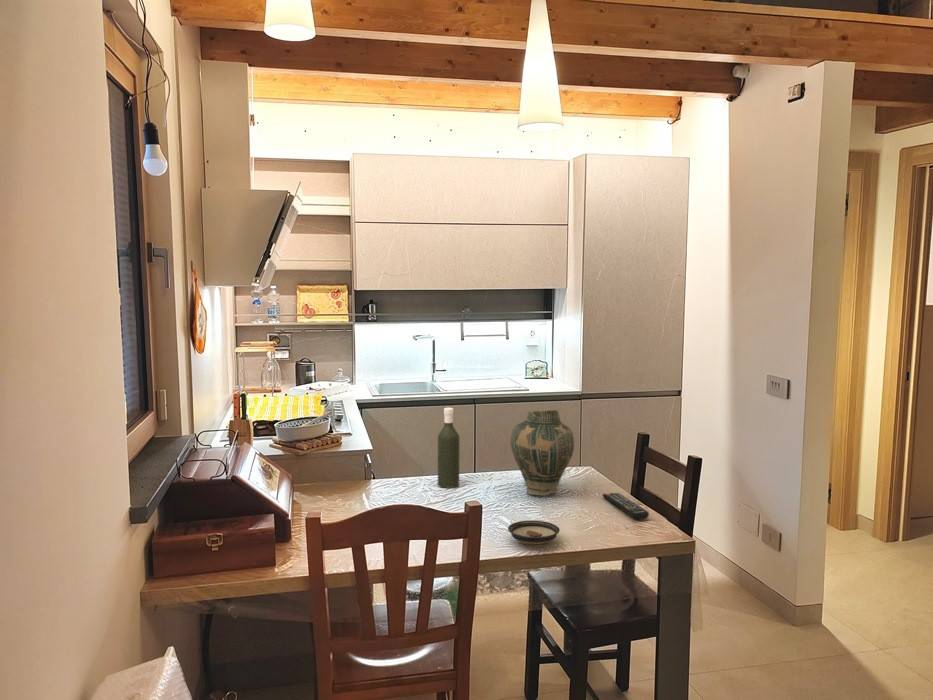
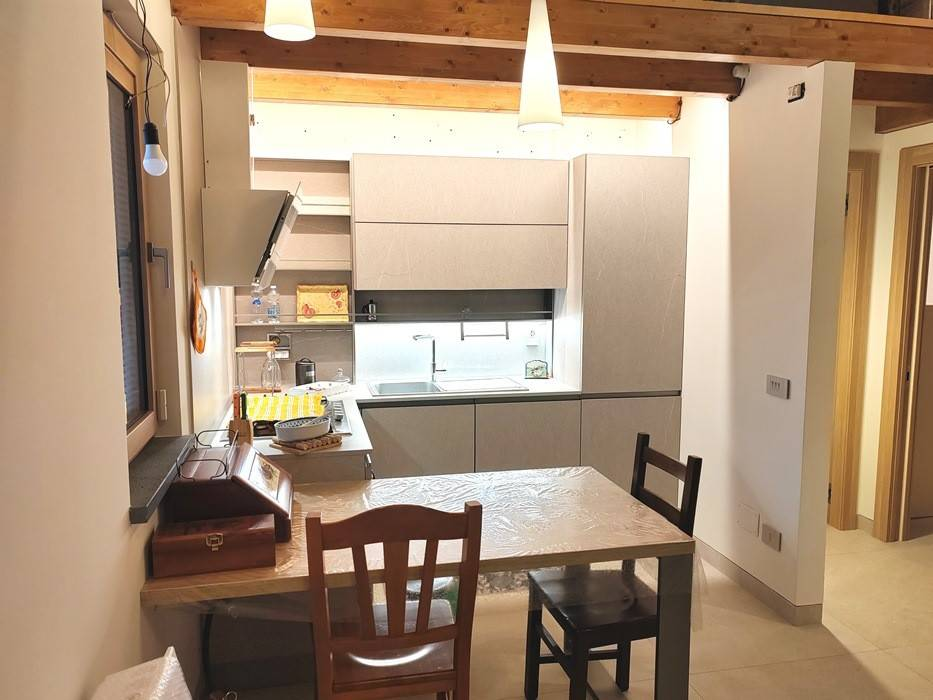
- bottle (448, 446)
- saucer (533, 534)
- vase (542, 450)
- remote control (624, 505)
